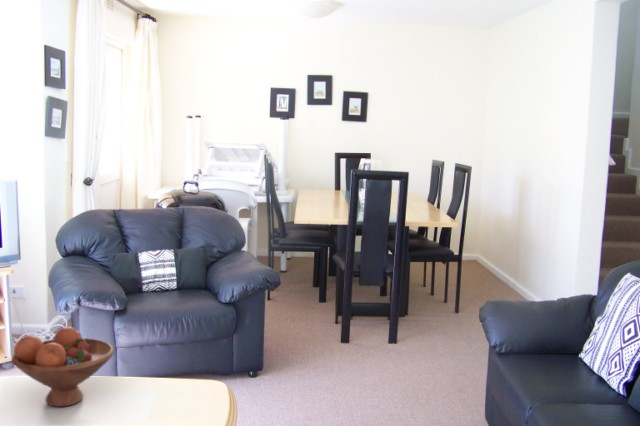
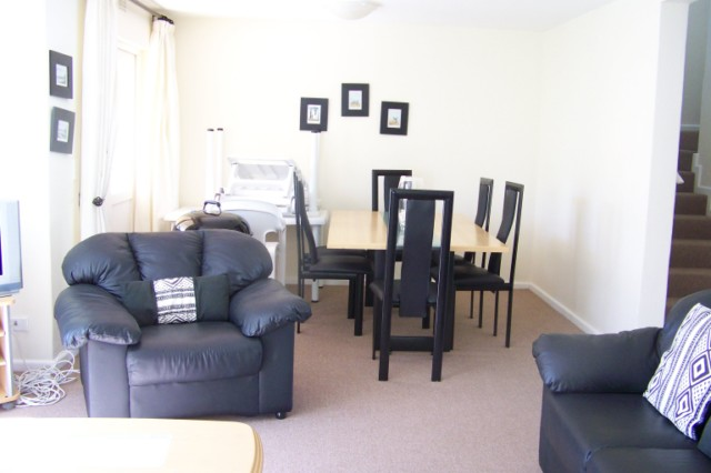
- fruit bowl (64, 366)
